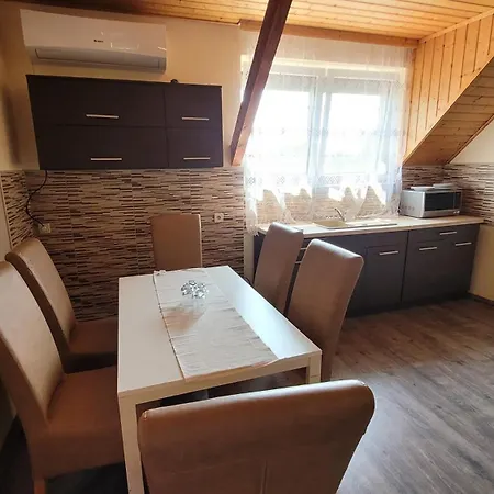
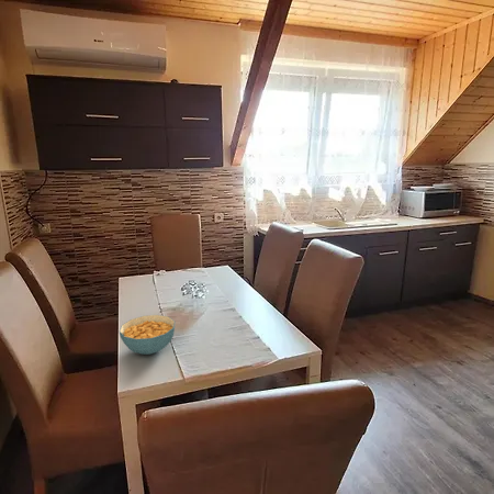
+ cereal bowl (148, 338)
